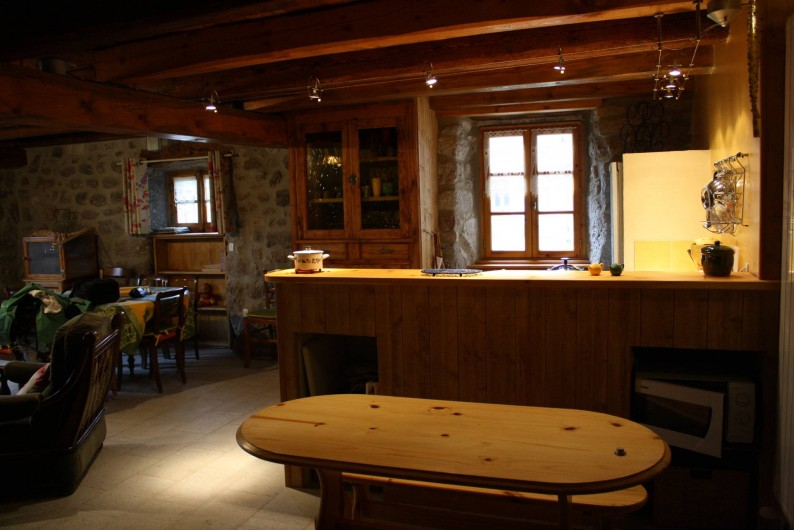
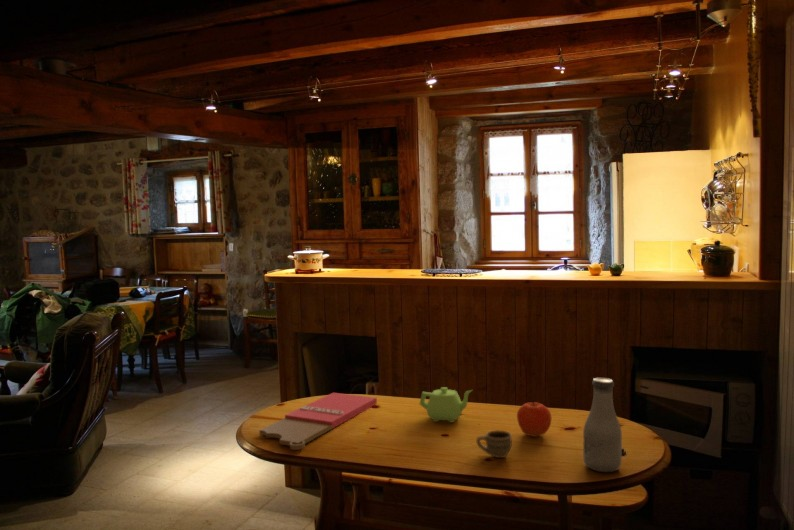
+ bottle (602, 423)
+ cutting board (318, 417)
+ fruit (534, 419)
+ teapot (446, 403)
+ cup (494, 444)
